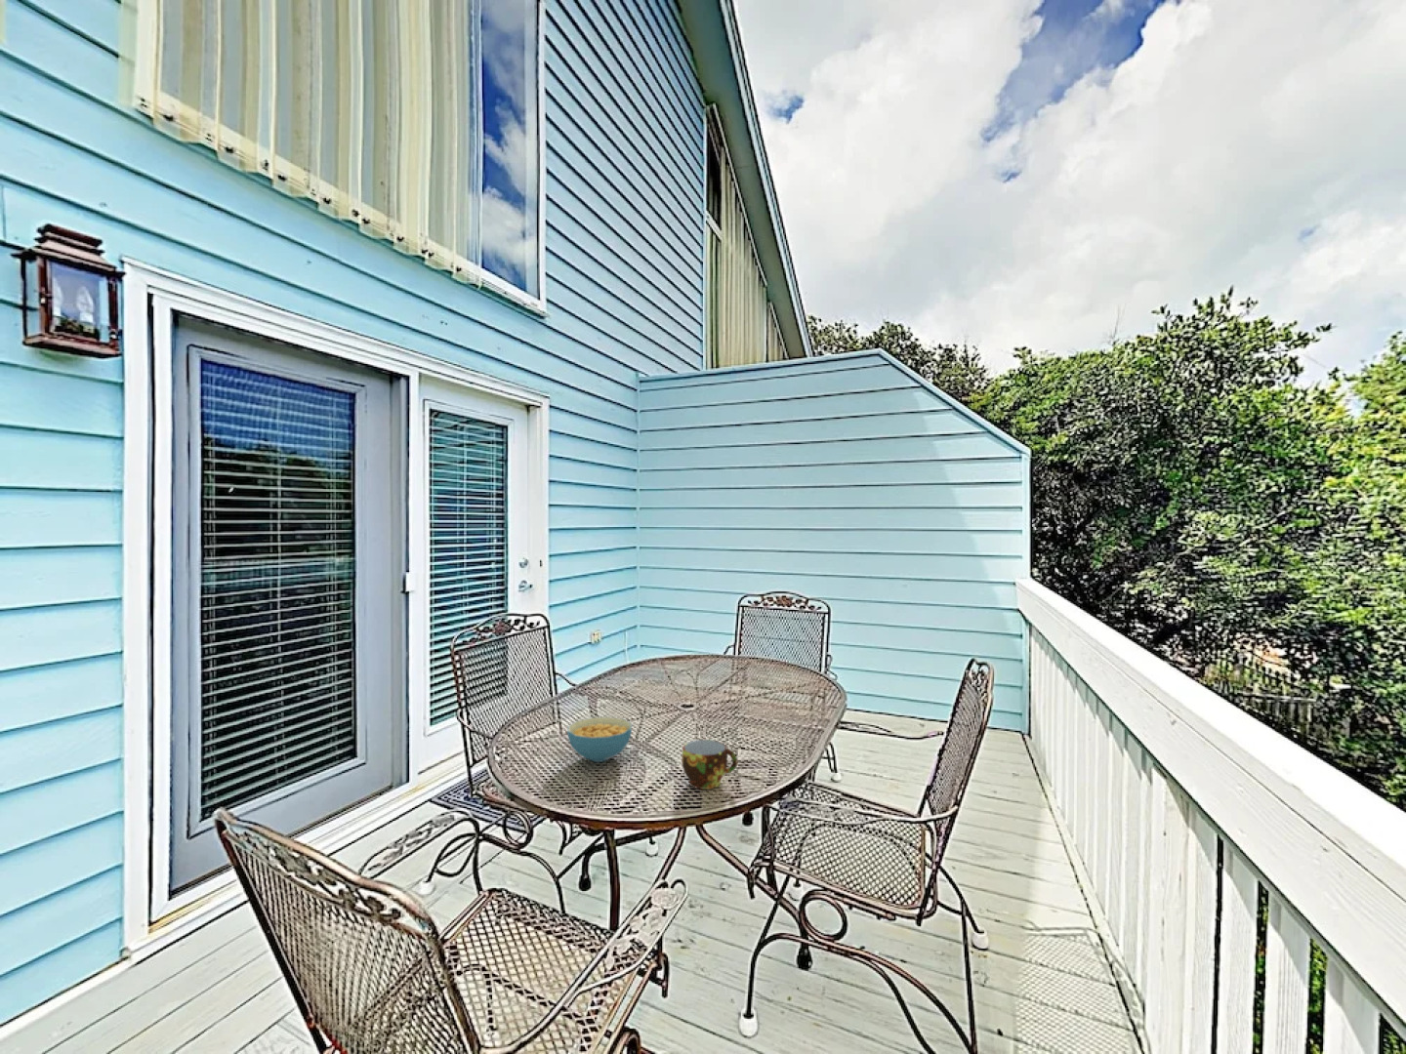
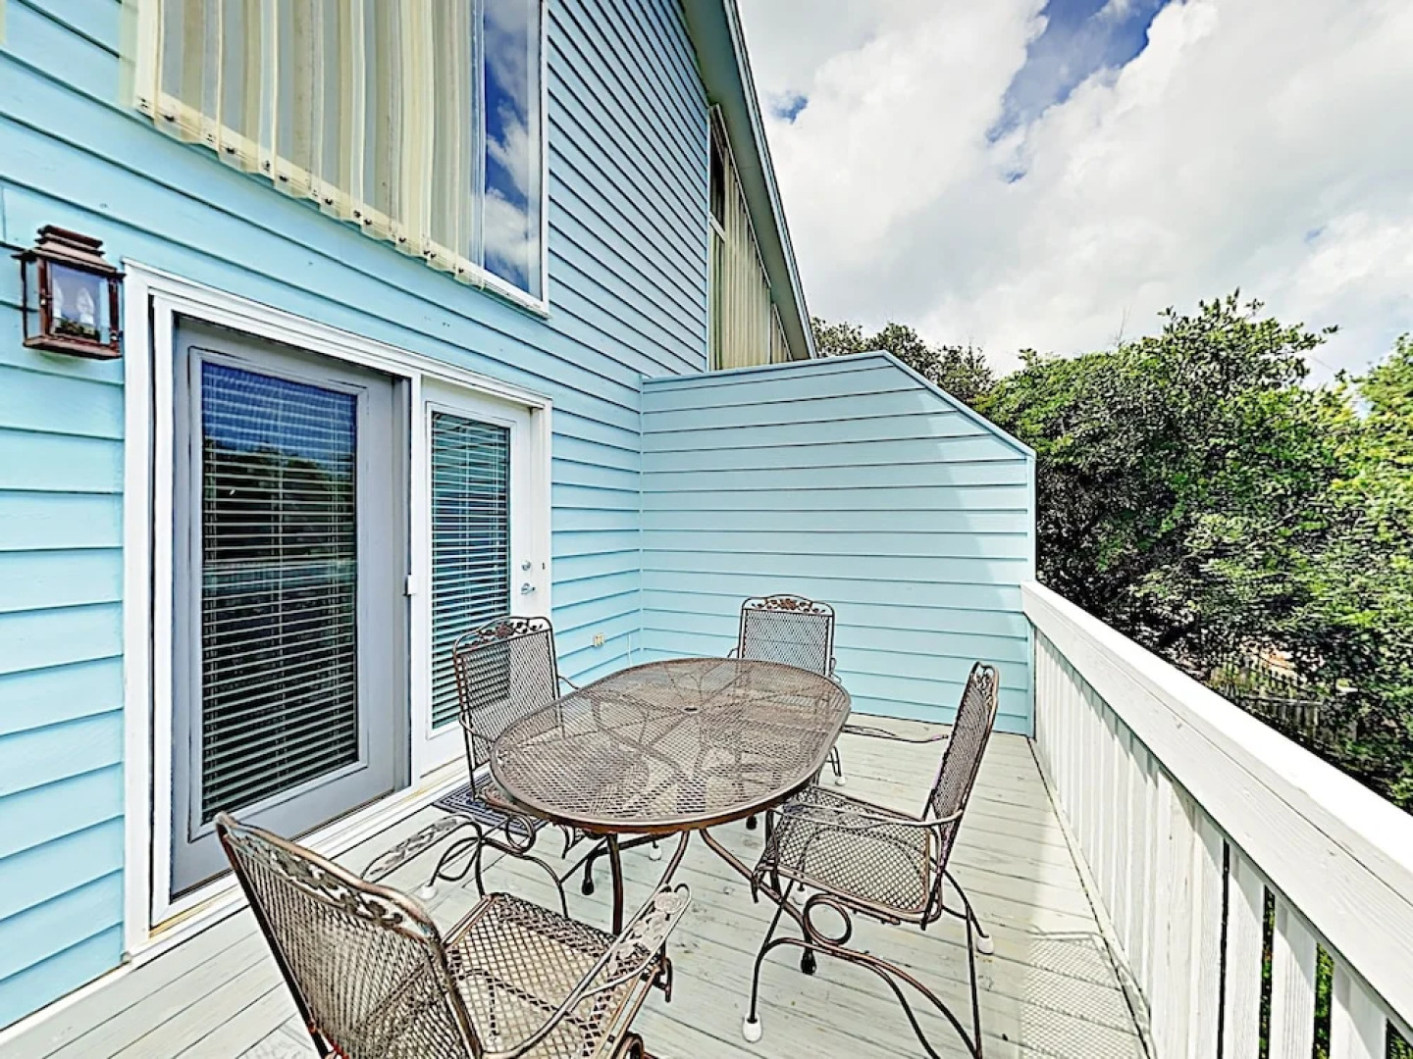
- cup (707, 764)
- cereal bowl (600, 743)
